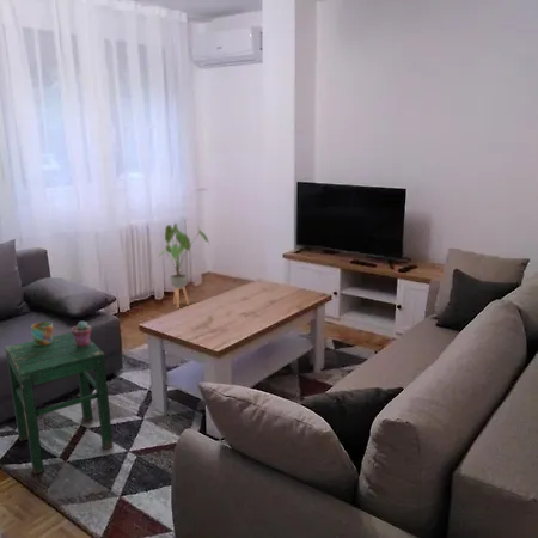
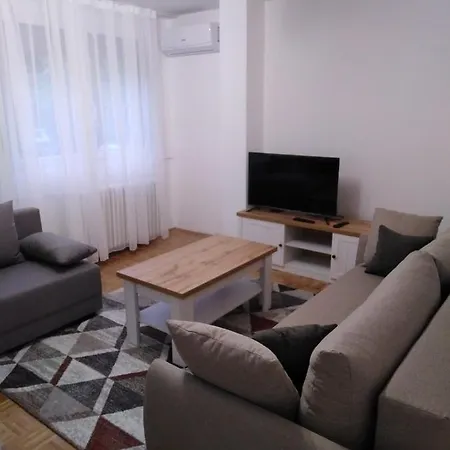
- house plant (178, 264)
- potted succulent (81, 332)
- stool (60, 403)
- mug (42, 332)
